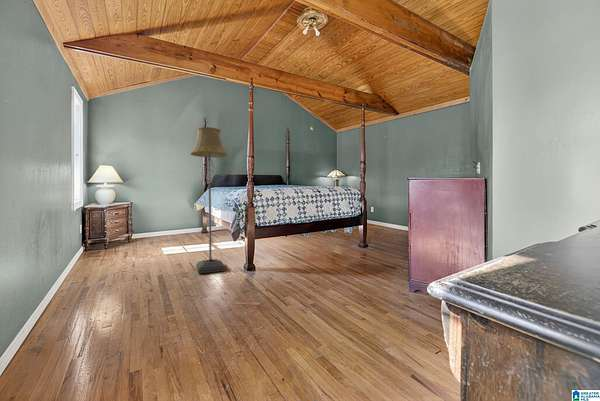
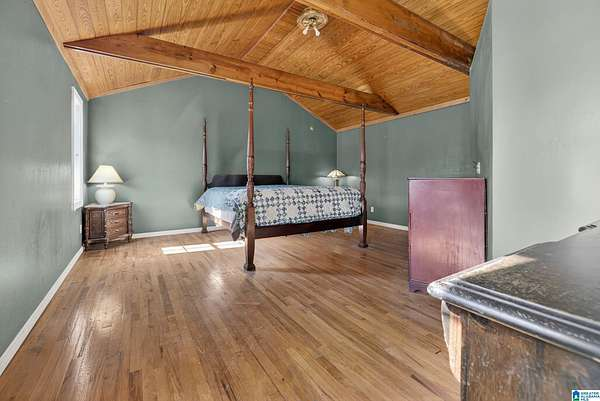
- floor lamp (209, 199)
